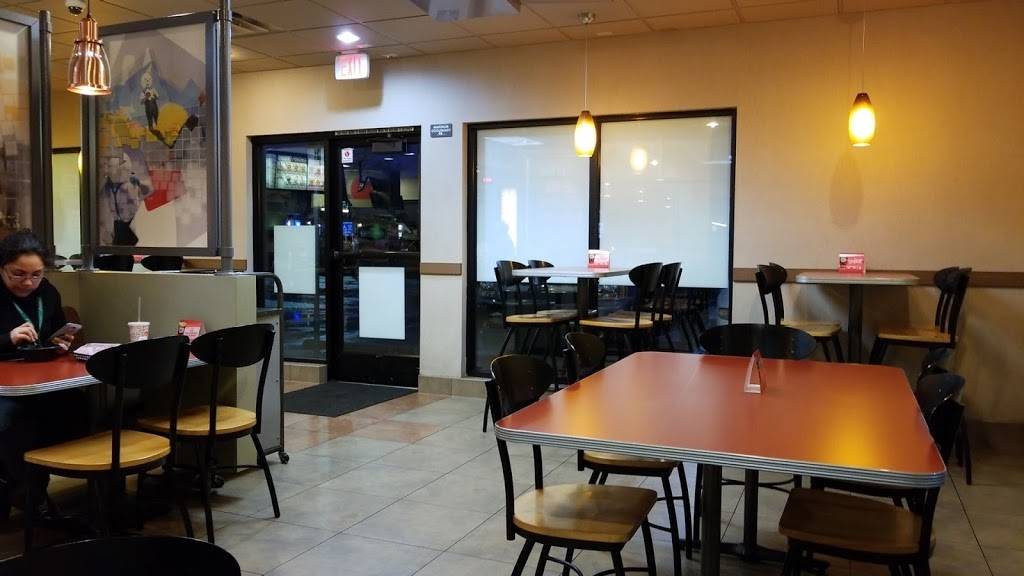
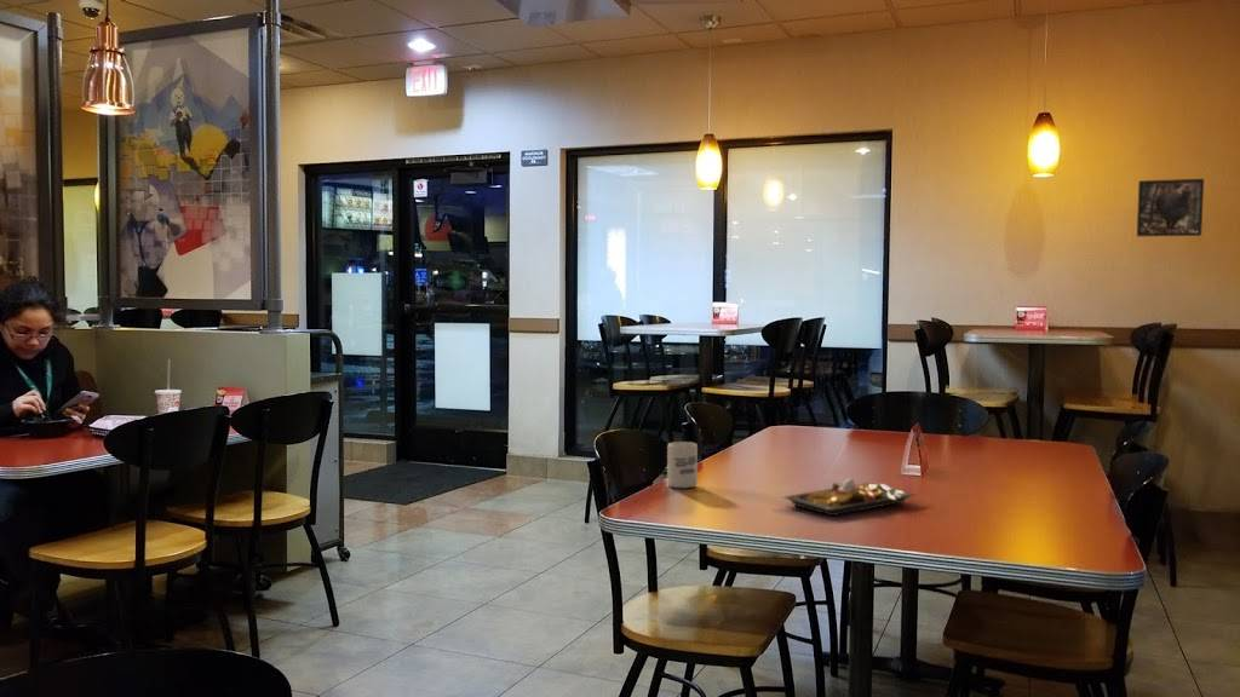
+ plate (855, 491)
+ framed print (1170, 207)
+ cup (682, 465)
